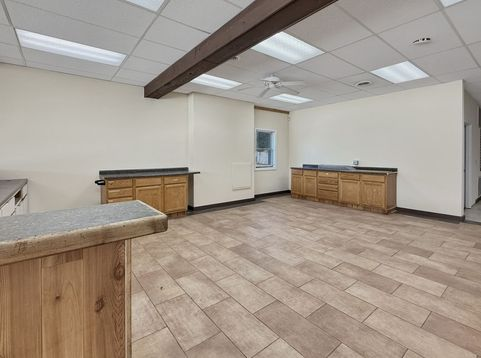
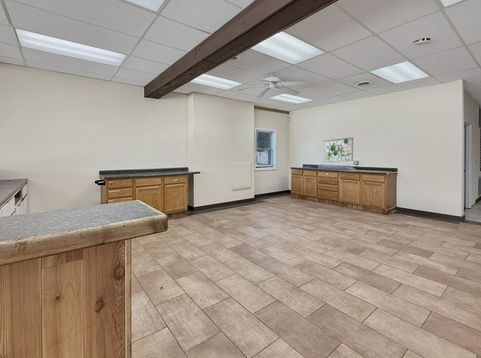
+ wall art (337, 150)
